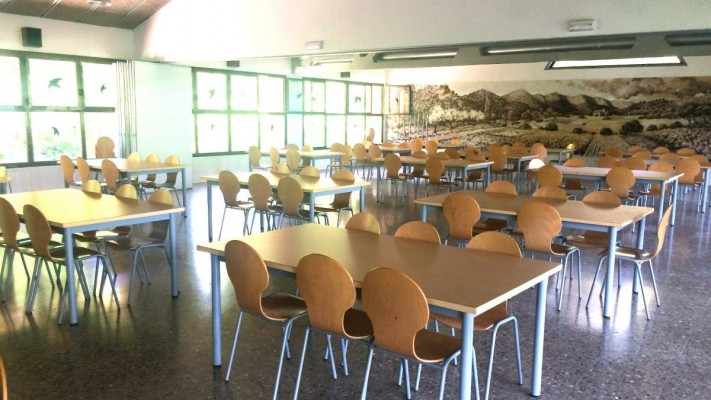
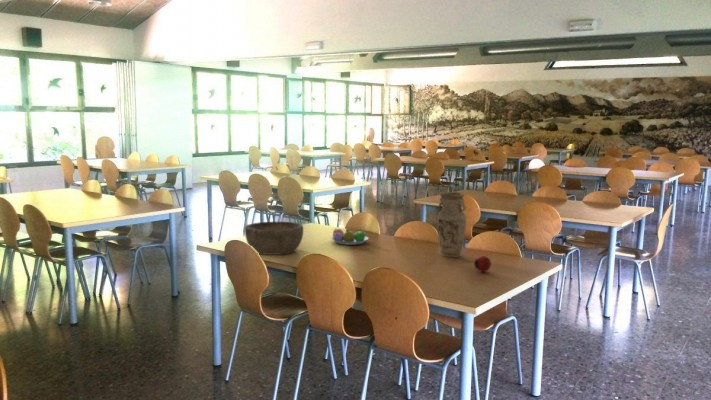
+ apple (482, 264)
+ vase (451, 224)
+ bowl (274, 238)
+ fruit bowl (350, 234)
